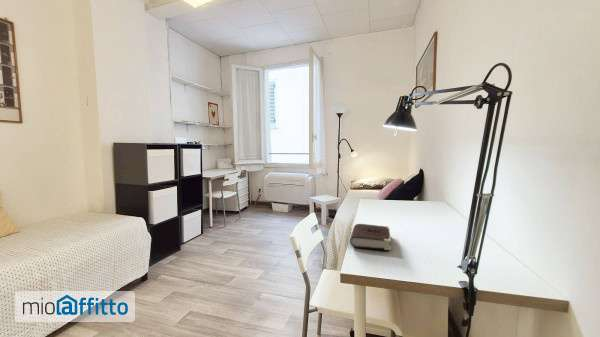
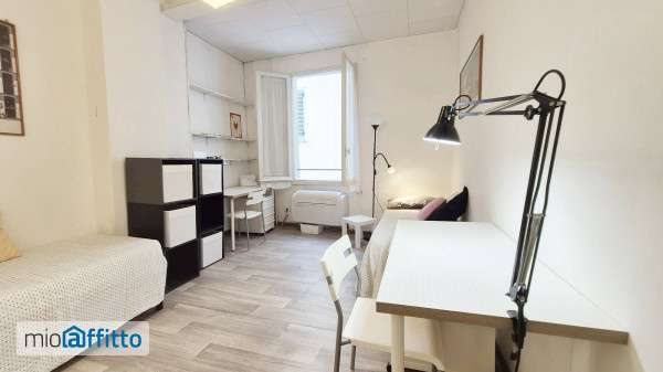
- book (370, 235)
